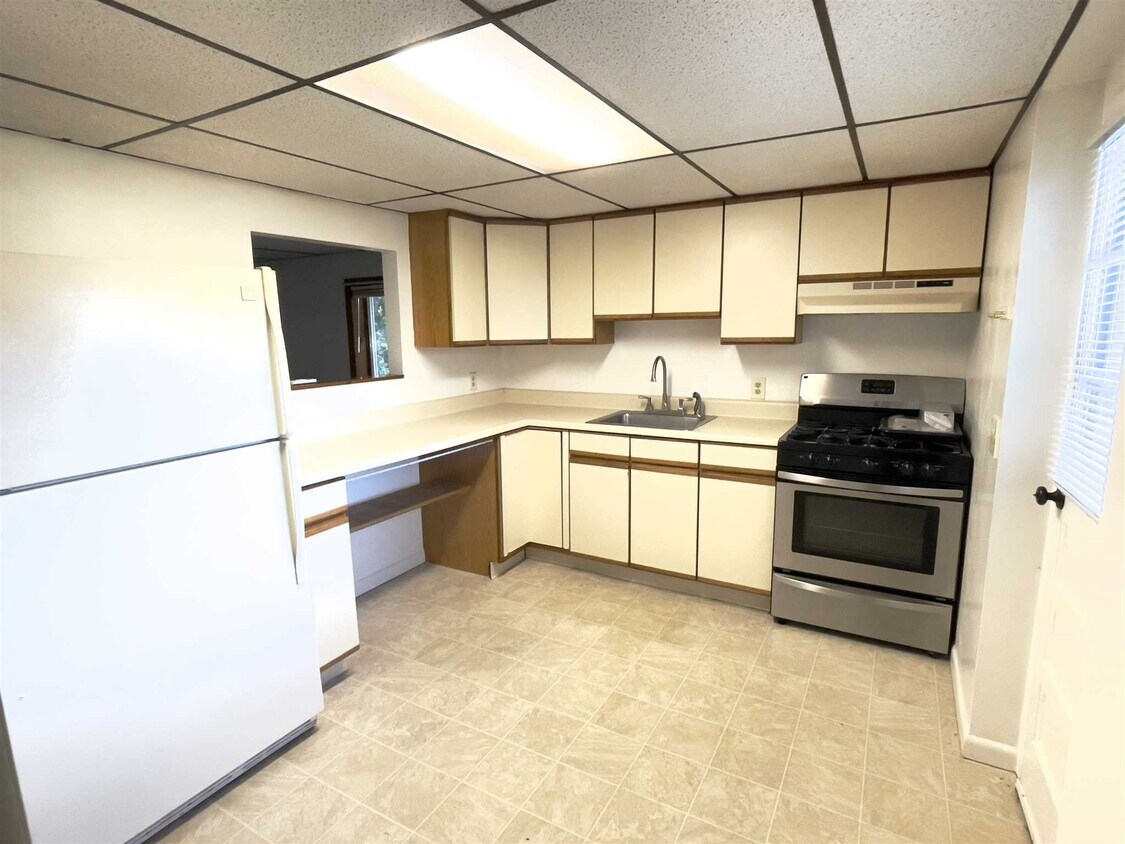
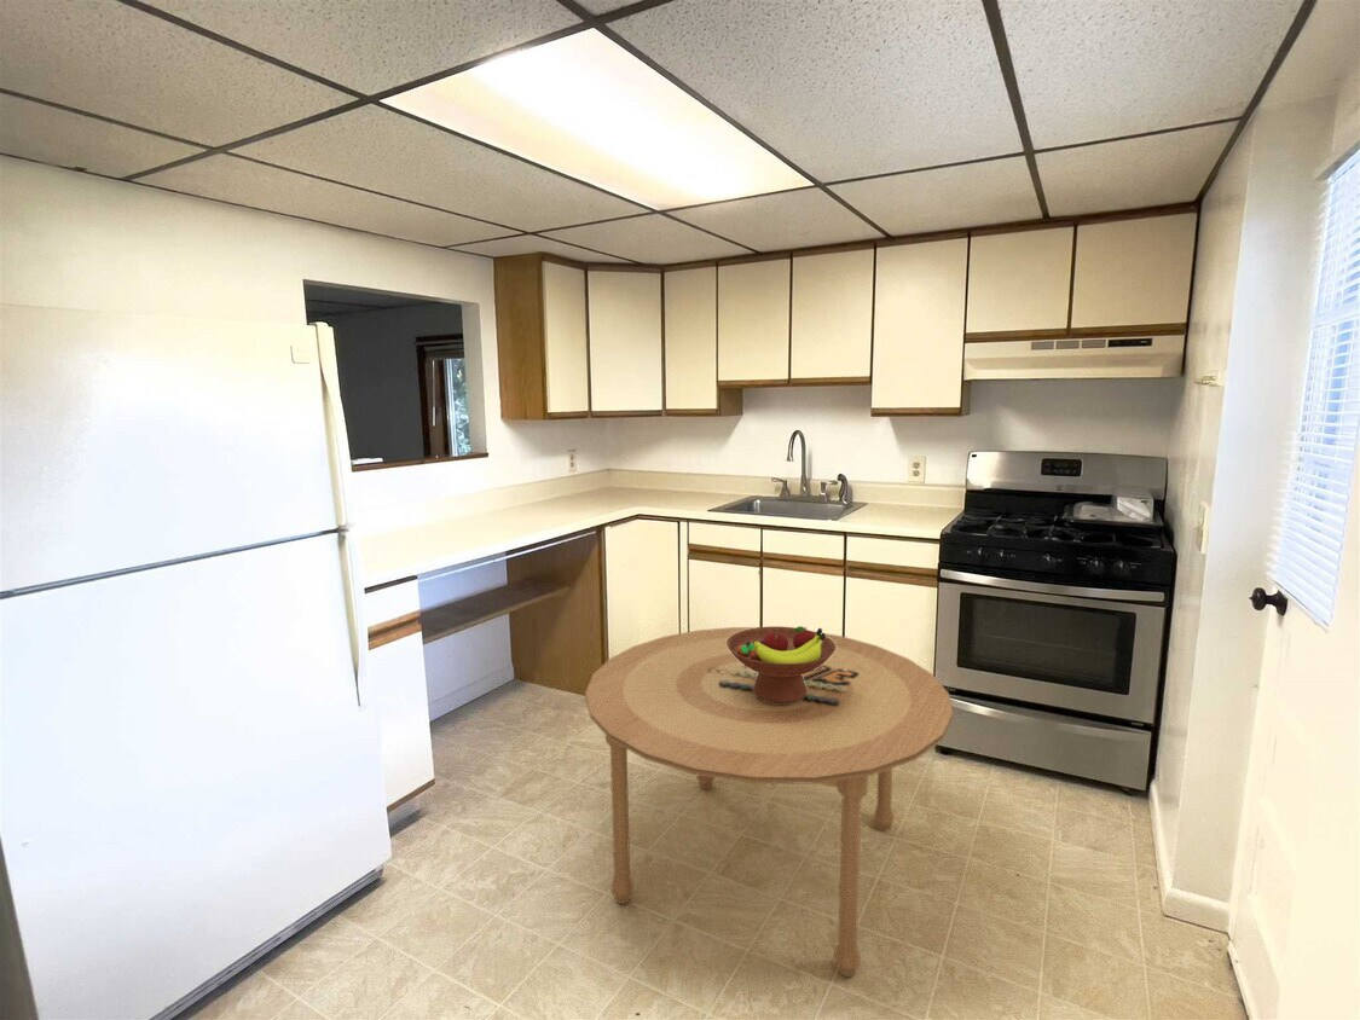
+ dining table (762, 771)
+ fruit bowl (780, 661)
